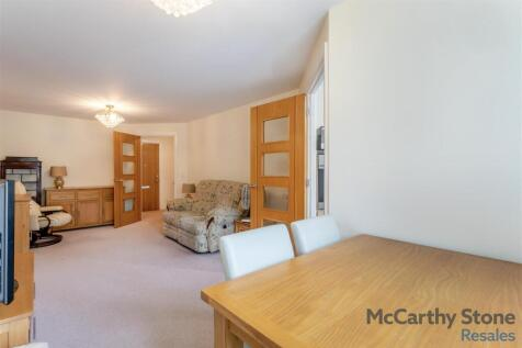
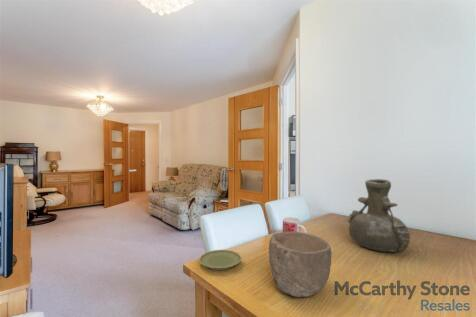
+ mug (294, 231)
+ bowl (299, 262)
+ plate (220, 260)
+ vase (377, 212)
